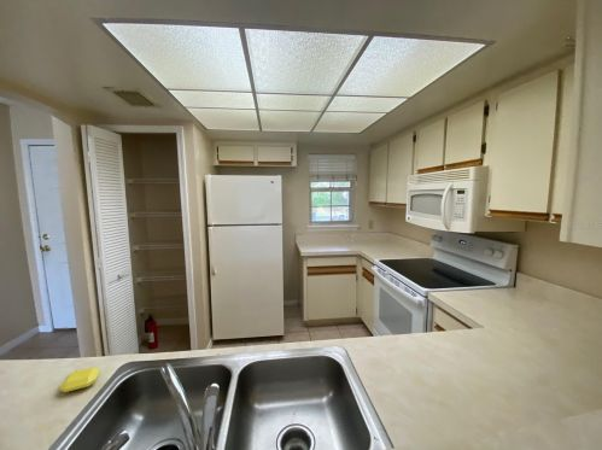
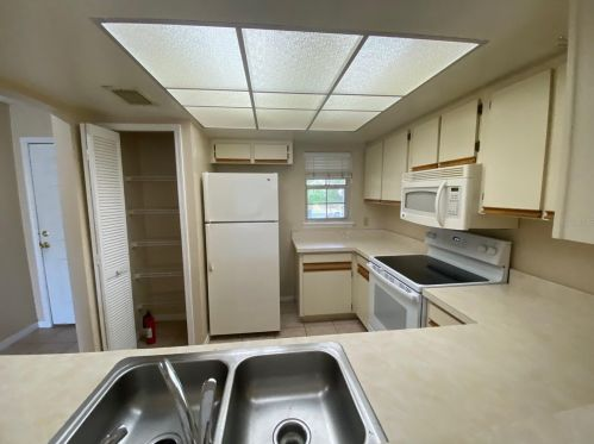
- soap bar (81, 379)
